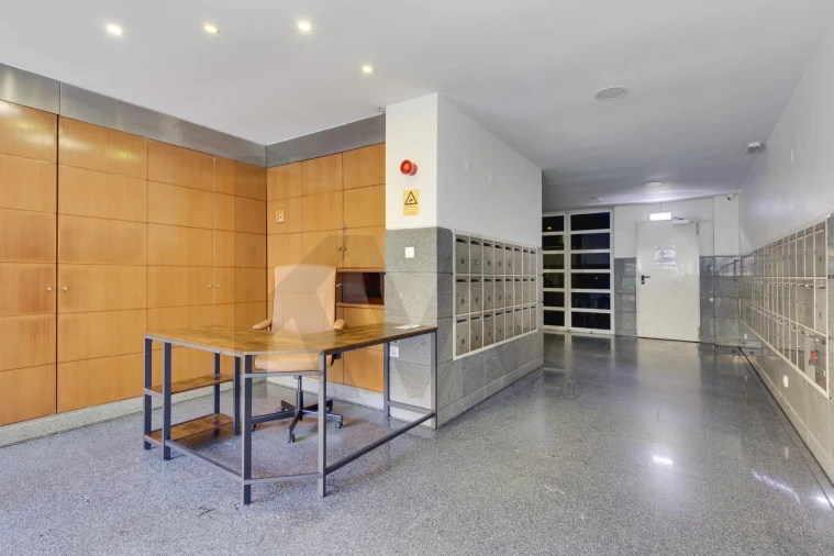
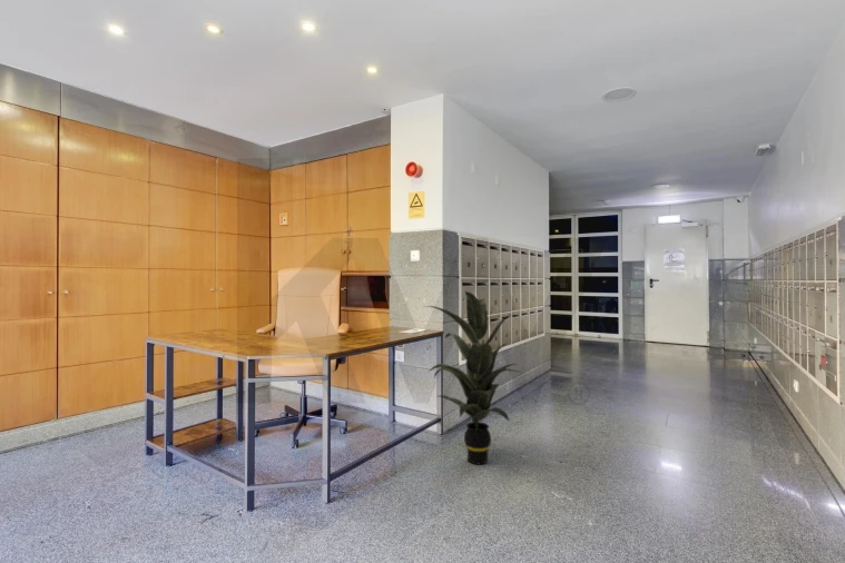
+ indoor plant (471, 375)
